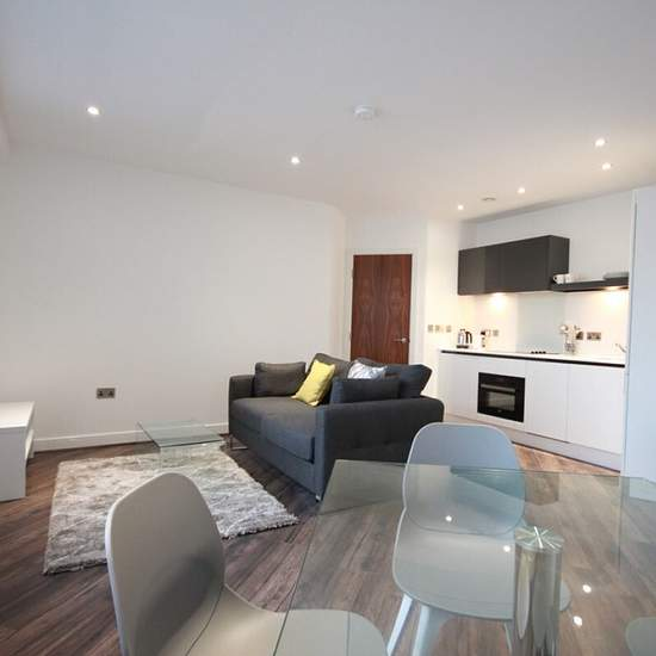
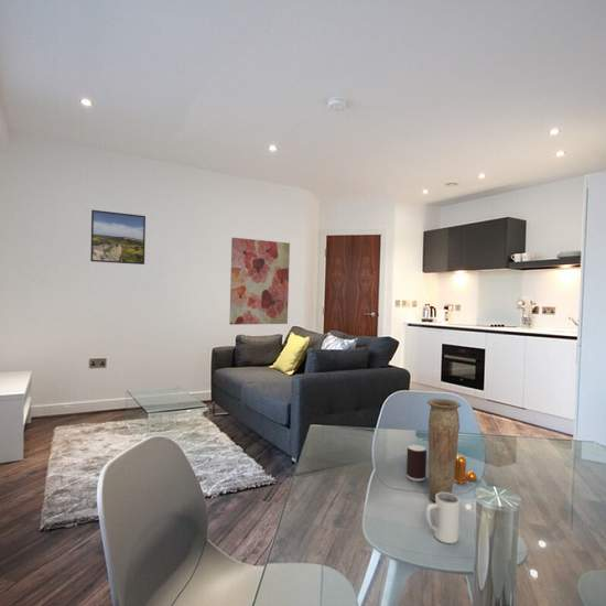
+ mug (442, 518)
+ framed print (118, 238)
+ beverage can (415, 462)
+ wall art (260, 282)
+ vase (442, 451)
+ pepper shaker (465, 467)
